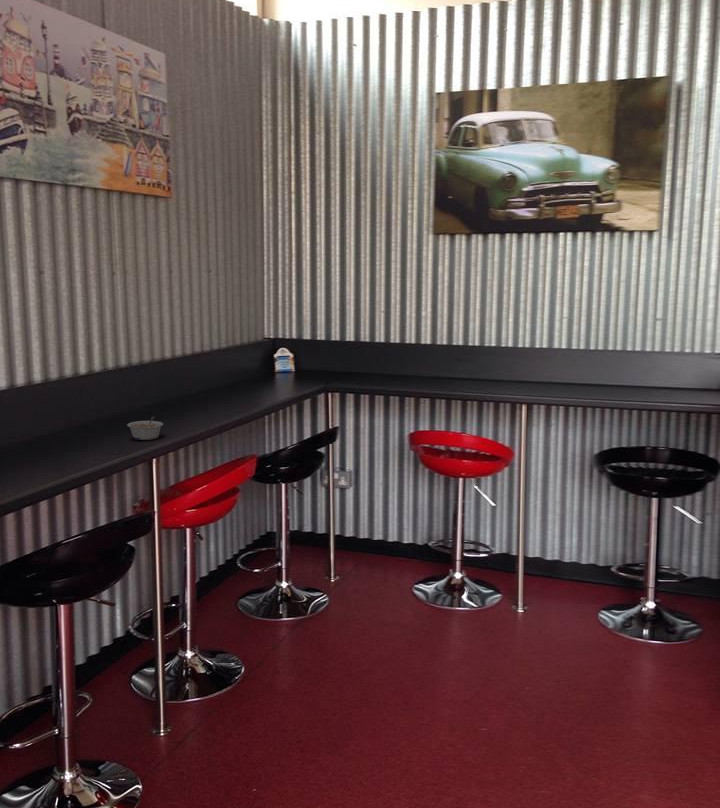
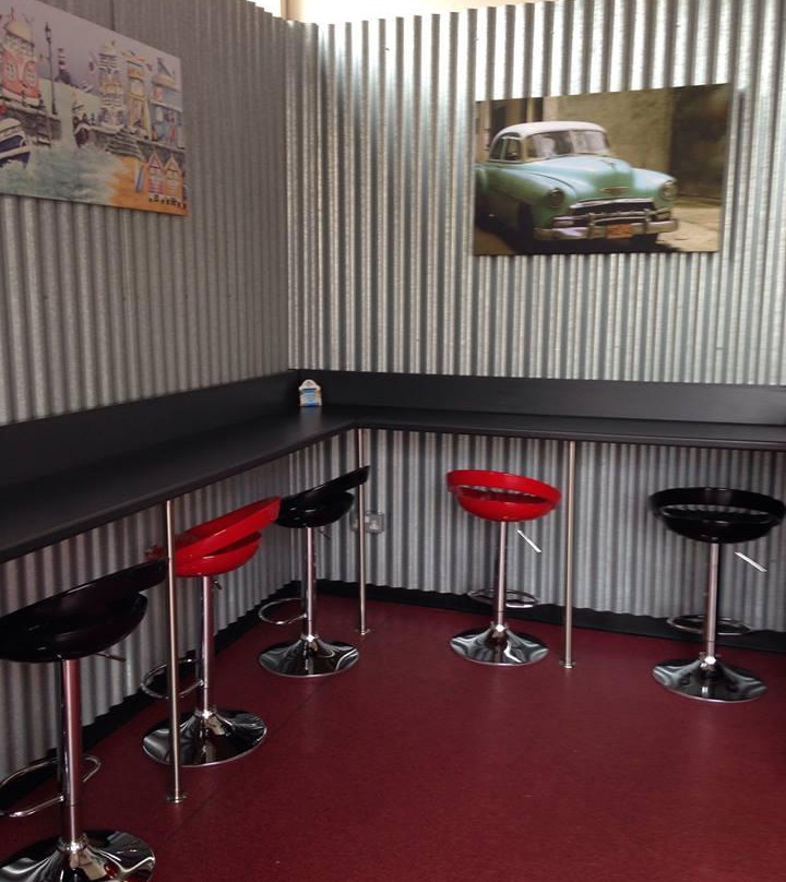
- legume (145, 429)
